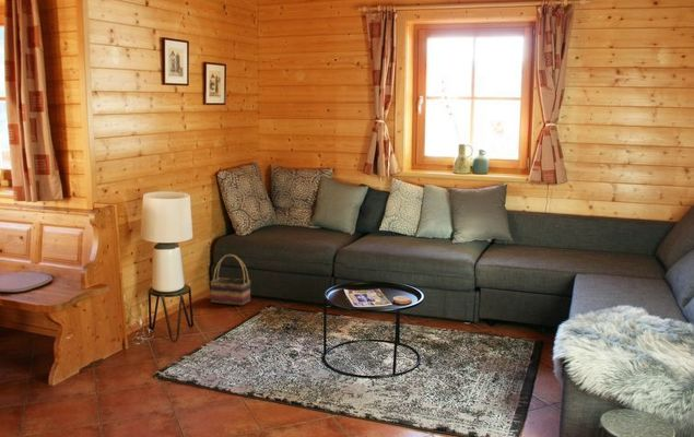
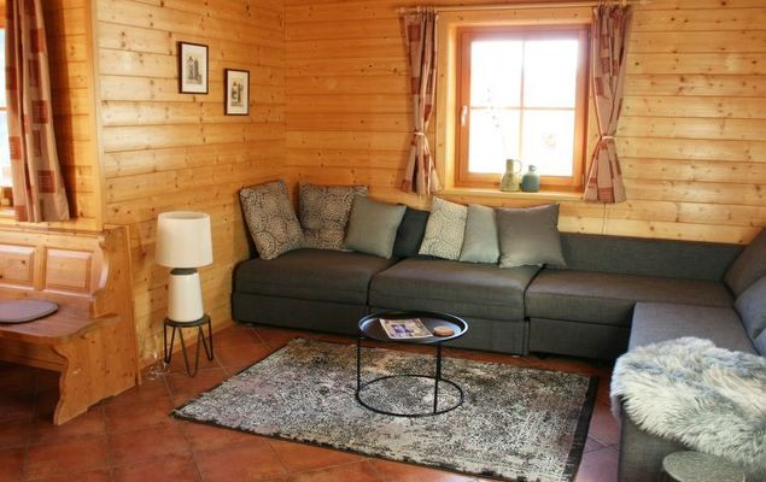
- basket (232, 279)
